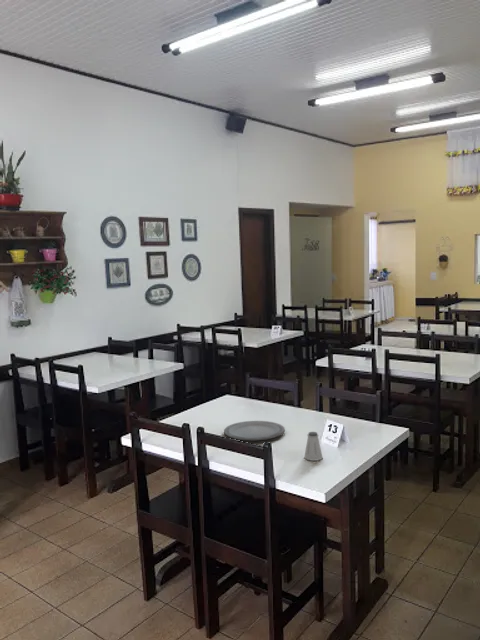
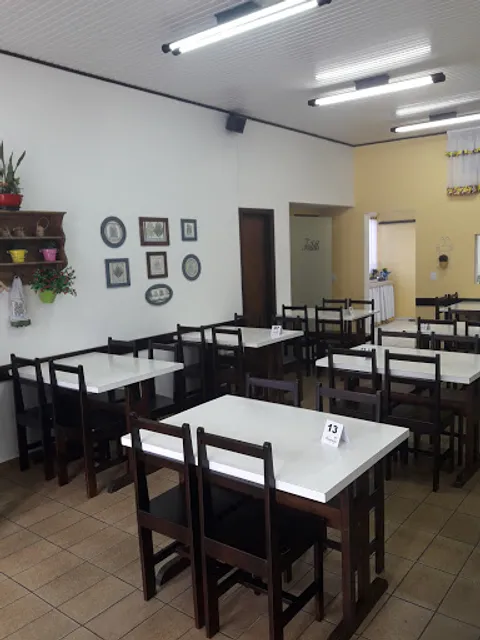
- saltshaker (313, 445)
- plate (254, 431)
